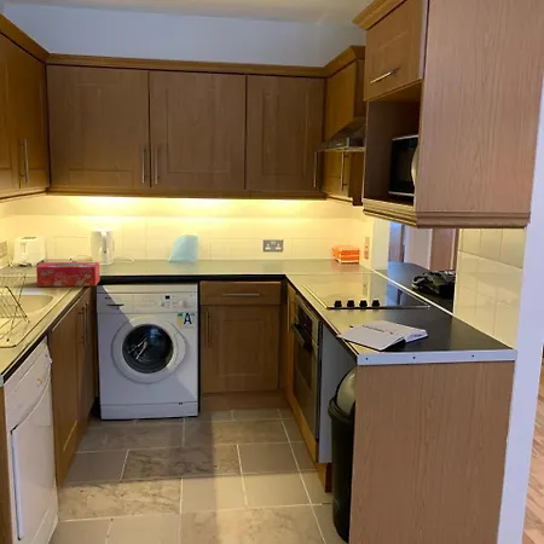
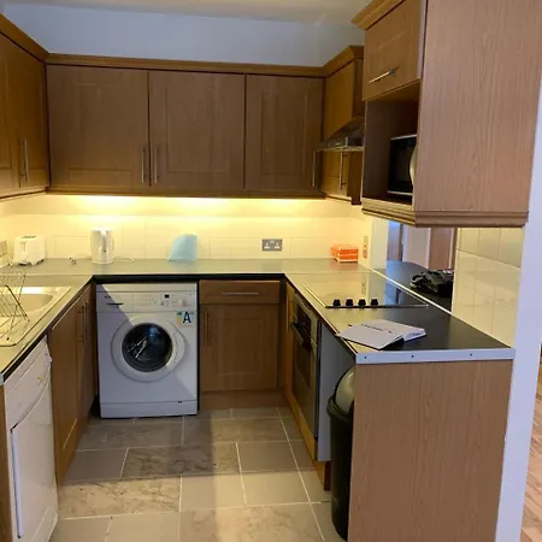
- tissue box (69, 273)
